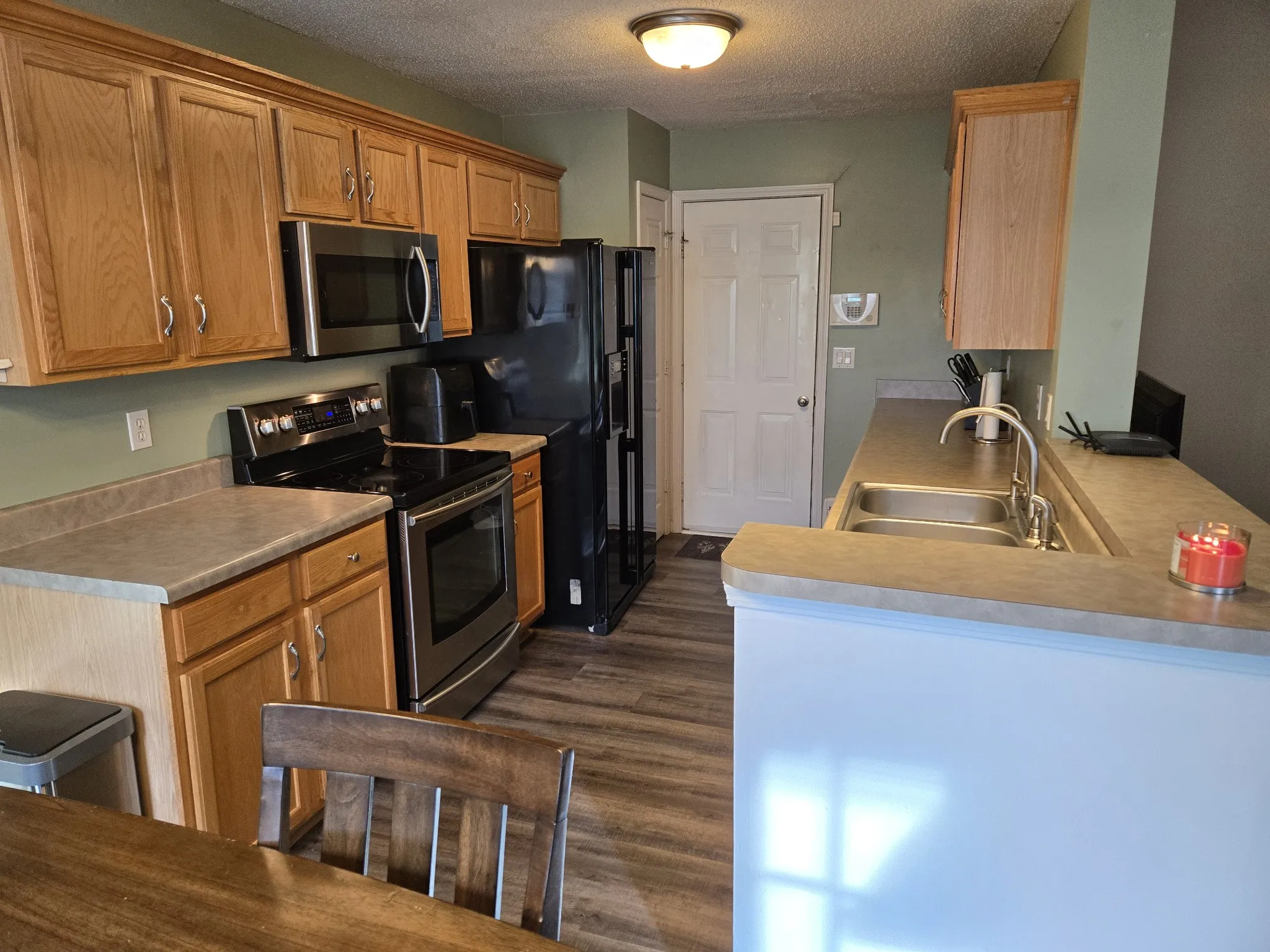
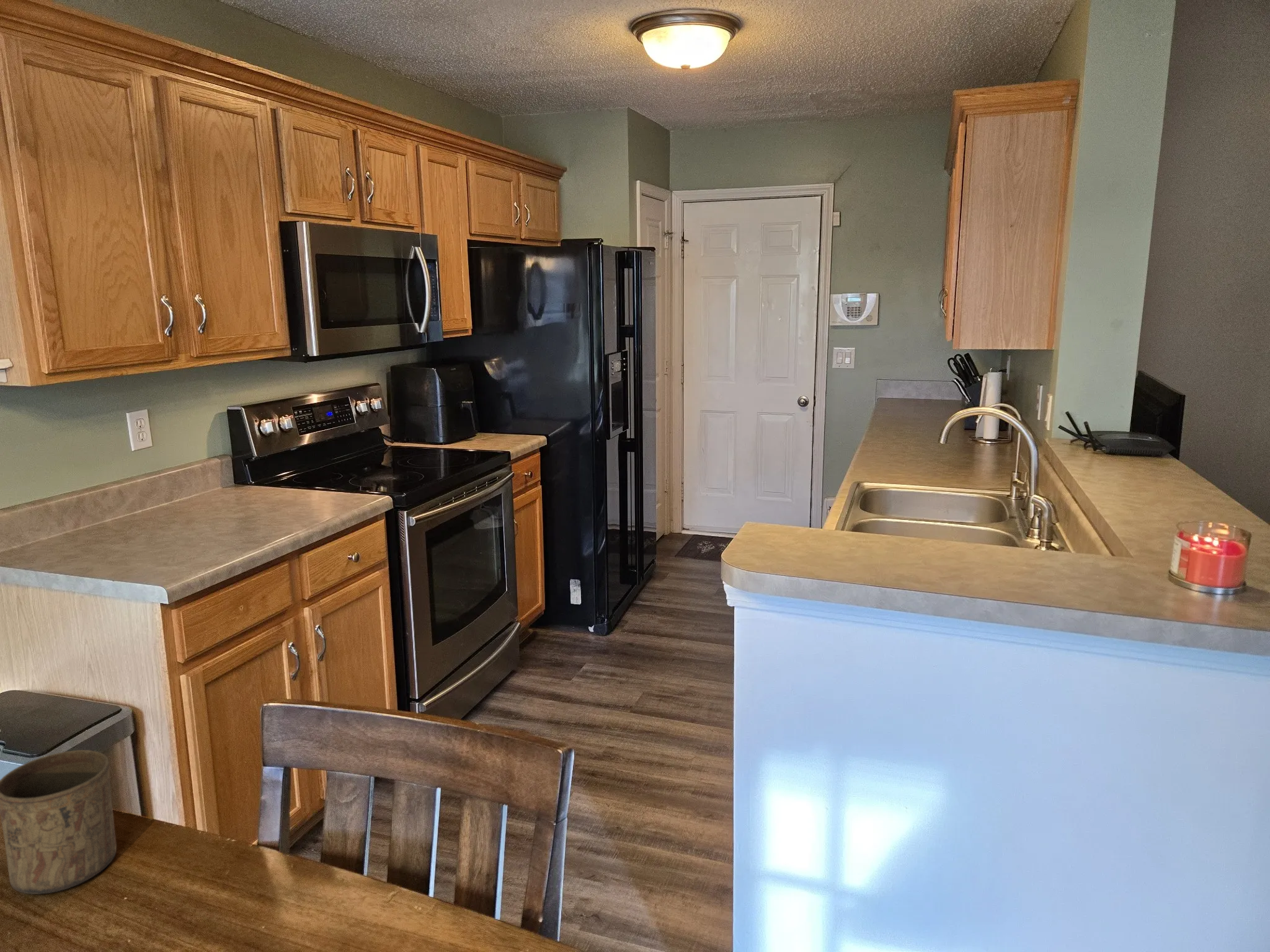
+ cup (60, 820)
